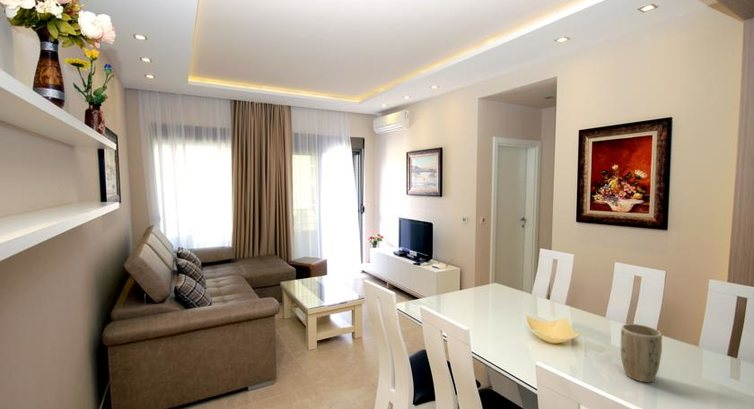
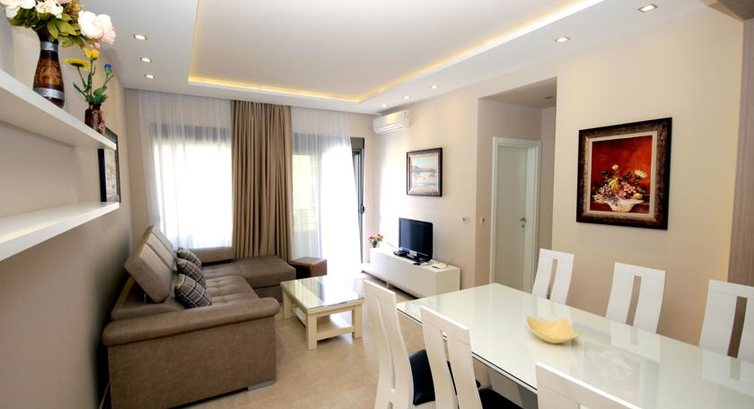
- plant pot (640, 353)
